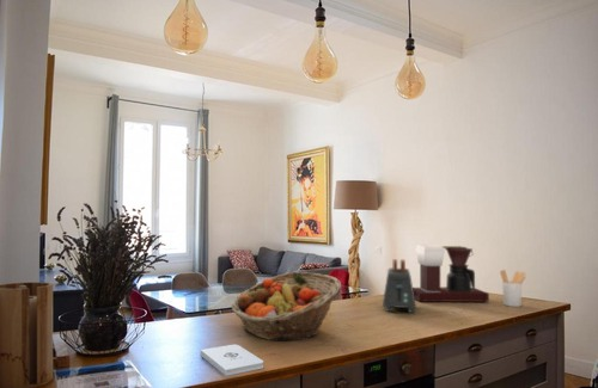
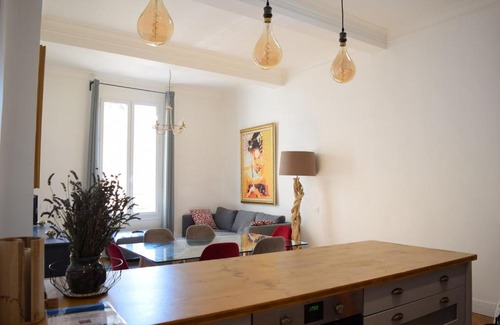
- utensil holder (514, 287)
- toaster (398, 283)
- fruit basket (285, 302)
- notepad (231, 358)
- coffee maker (447, 273)
